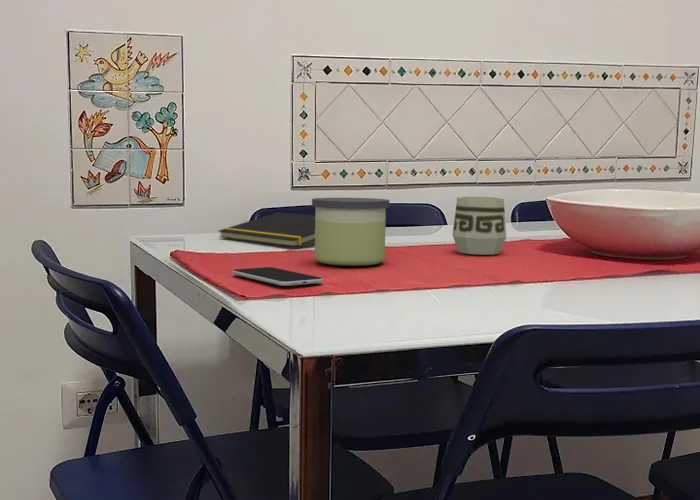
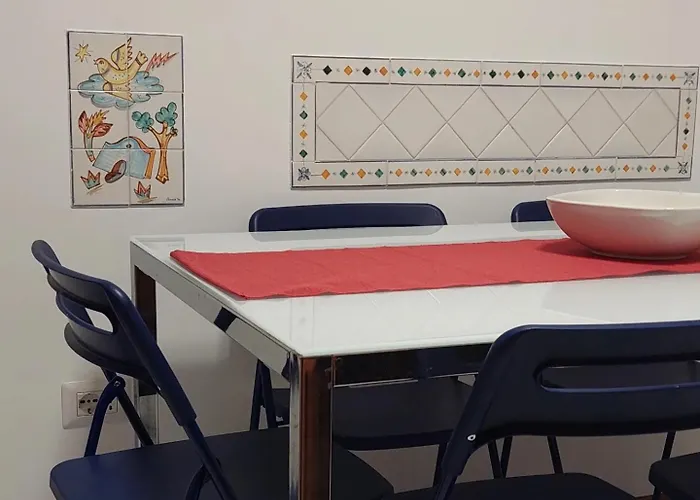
- candle (350, 230)
- smartphone (276, 276)
- cup (479, 225)
- notepad (285, 228)
